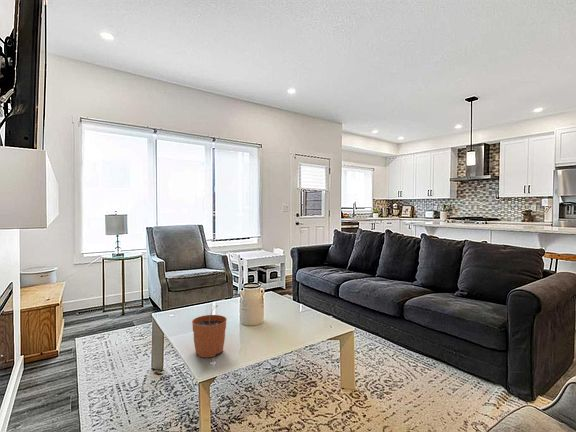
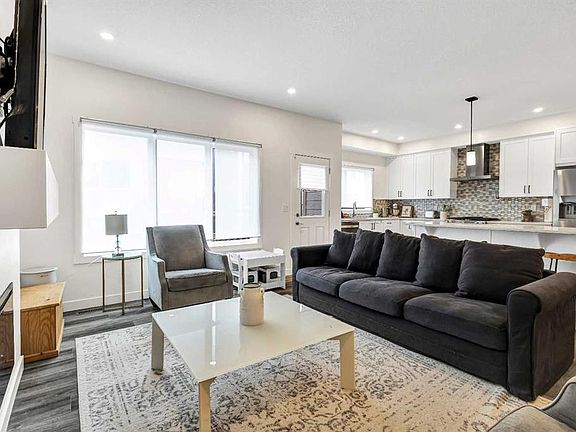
- plant pot (209, 327)
